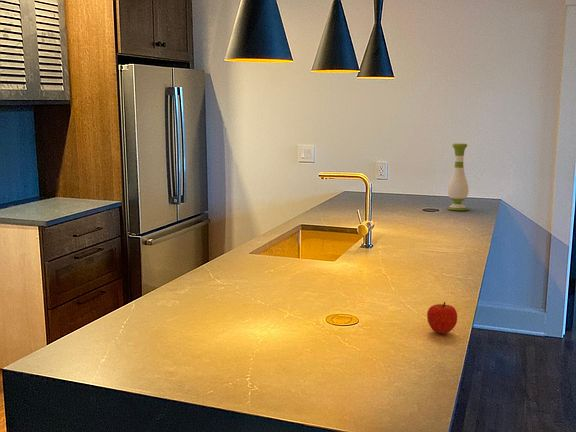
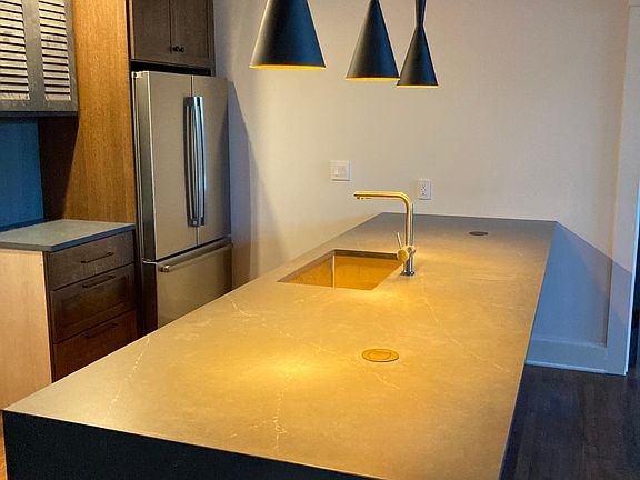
- vase (458, 176)
- fruit (442, 317)
